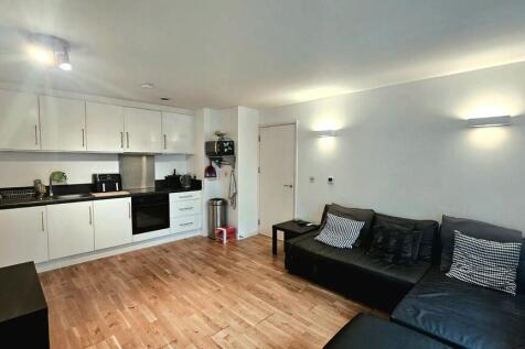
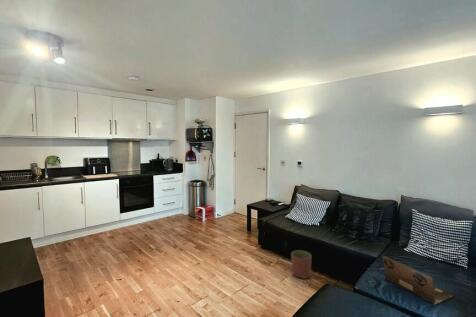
+ planter (301, 264)
+ laptop (415, 275)
